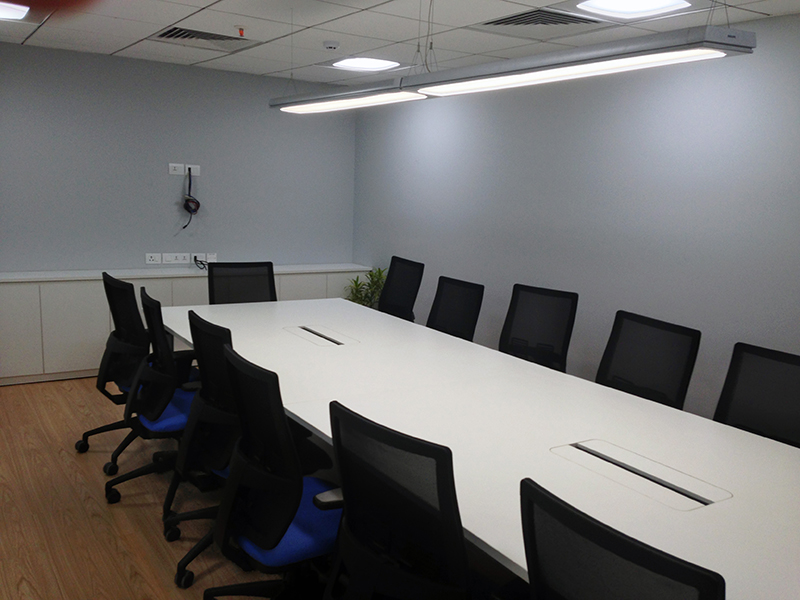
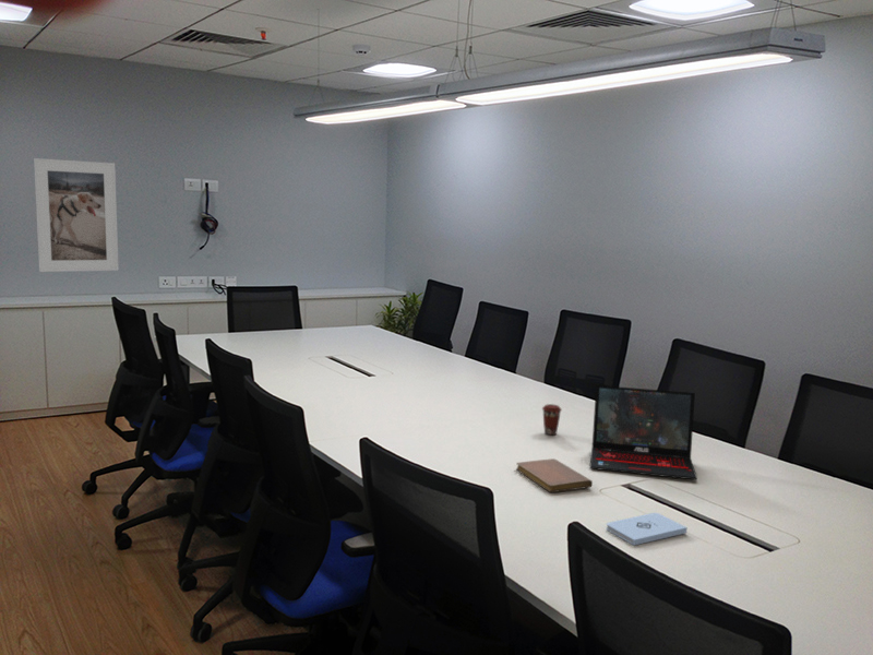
+ laptop (643, 430)
+ notebook (552, 474)
+ coffee cup (551, 419)
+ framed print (77, 216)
+ notepad (645, 527)
